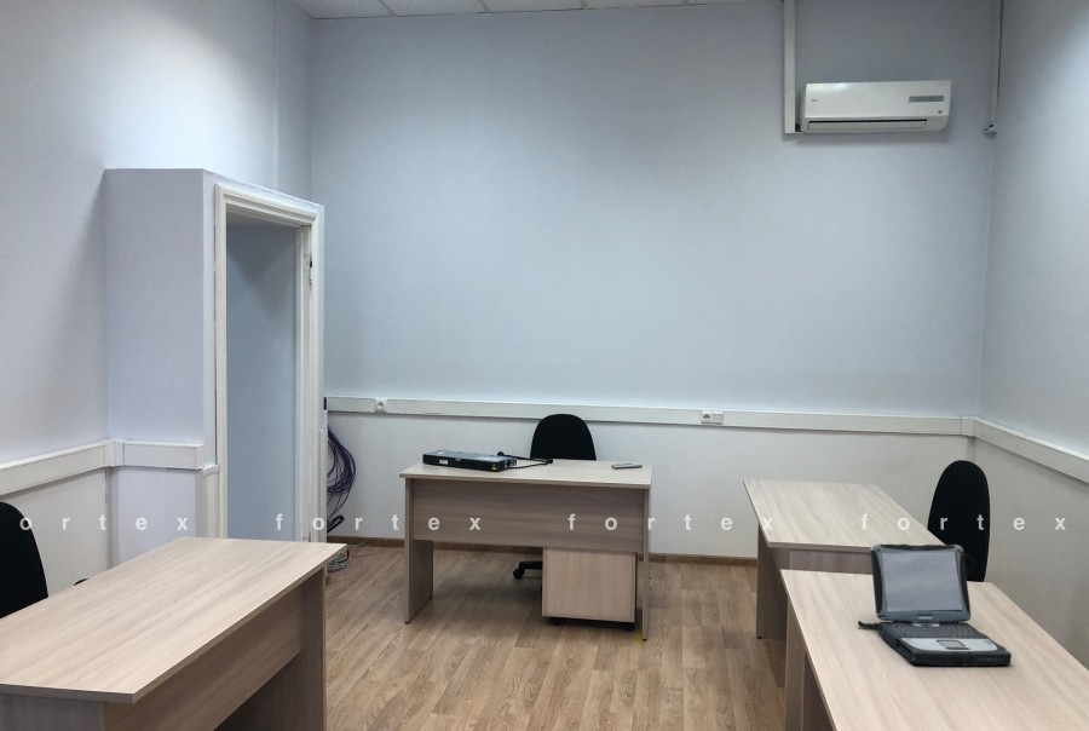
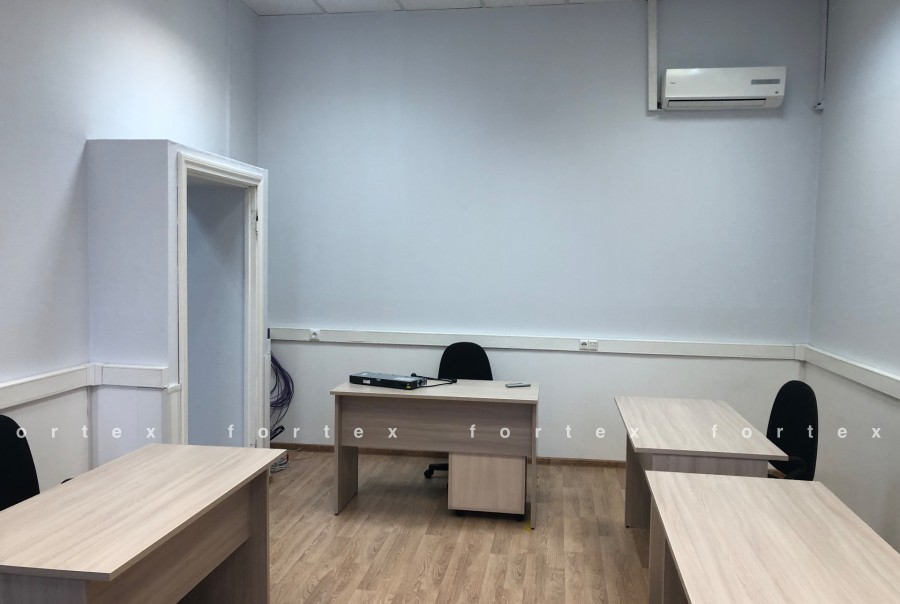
- laptop (934, 599)
